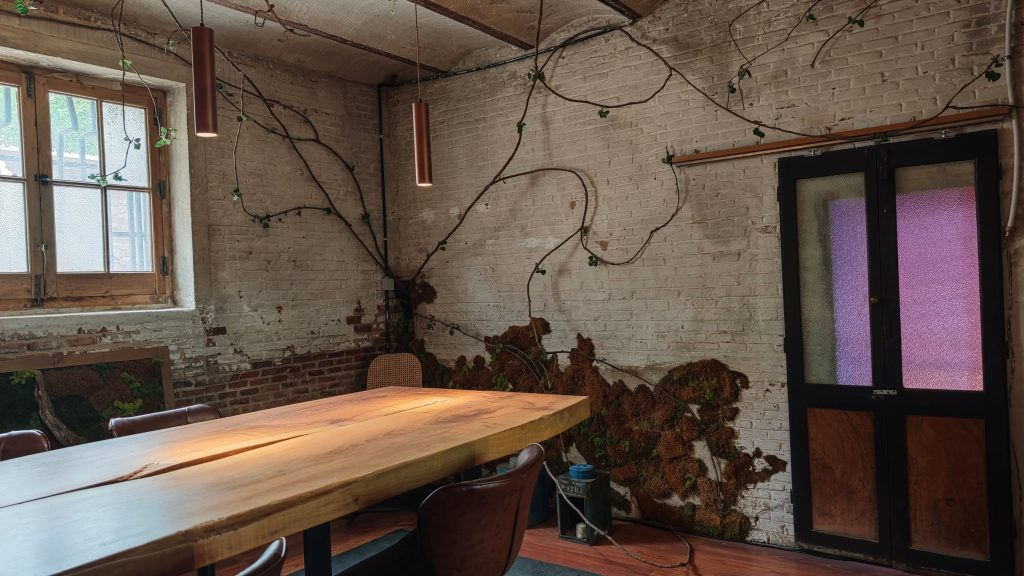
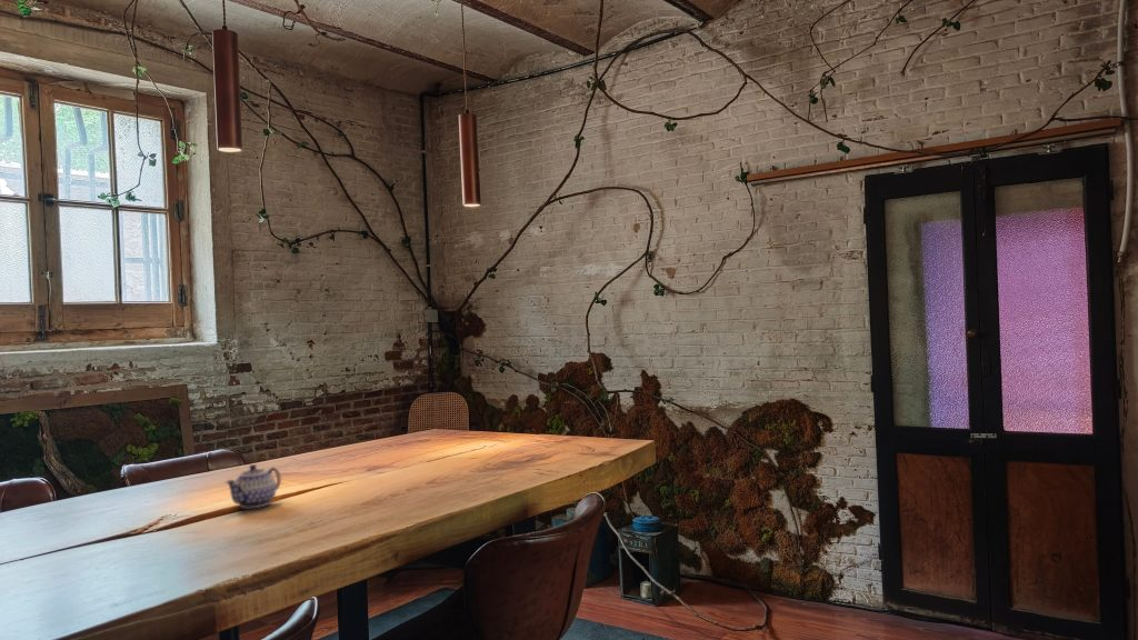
+ teapot (253, 484)
